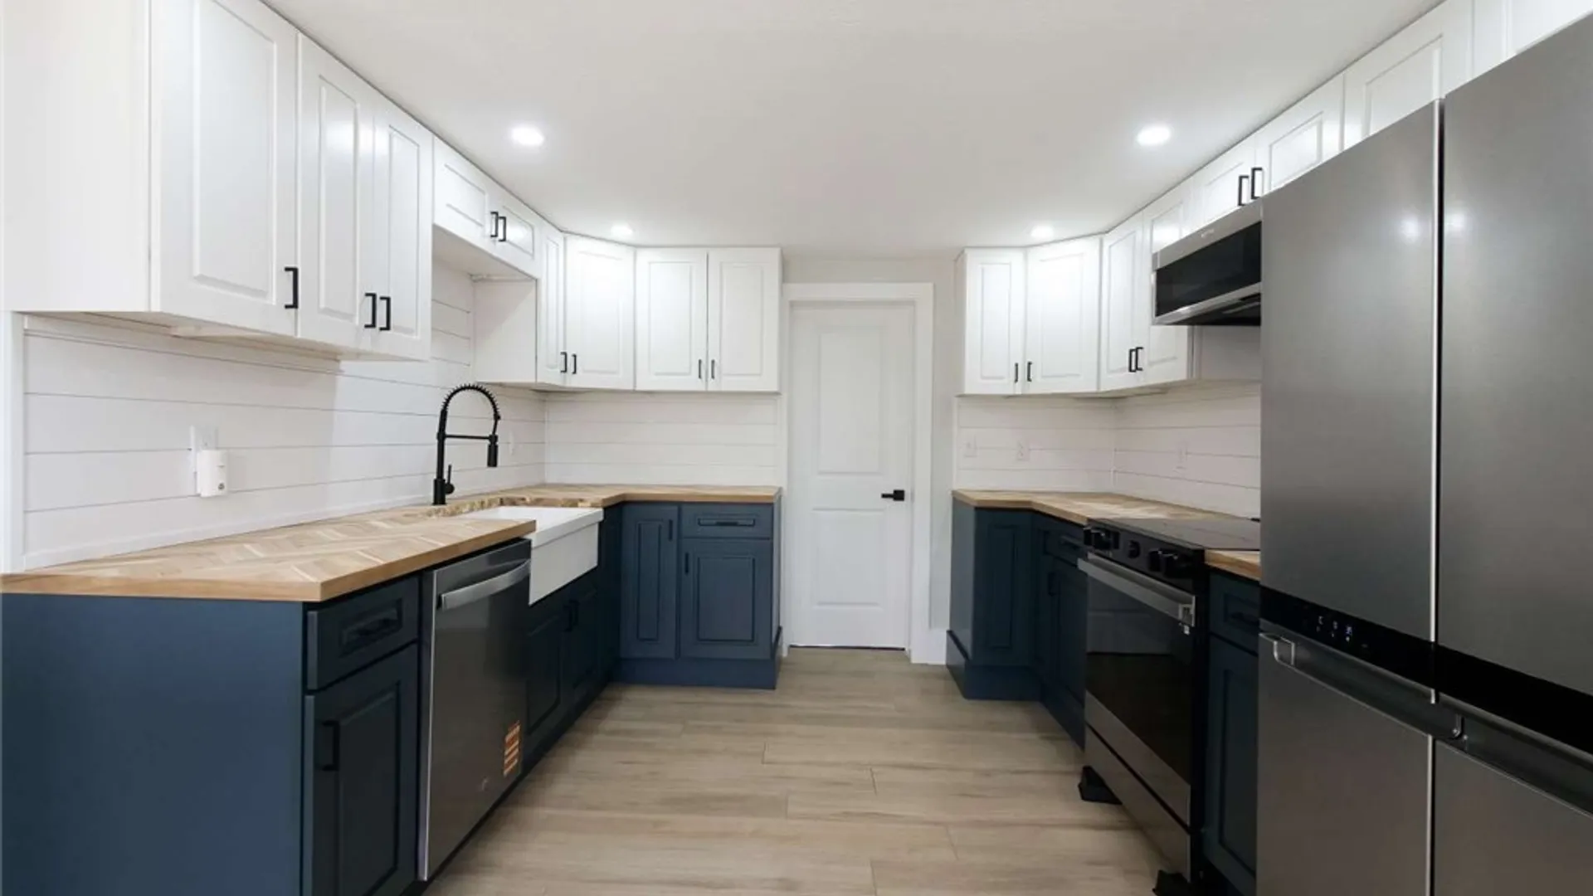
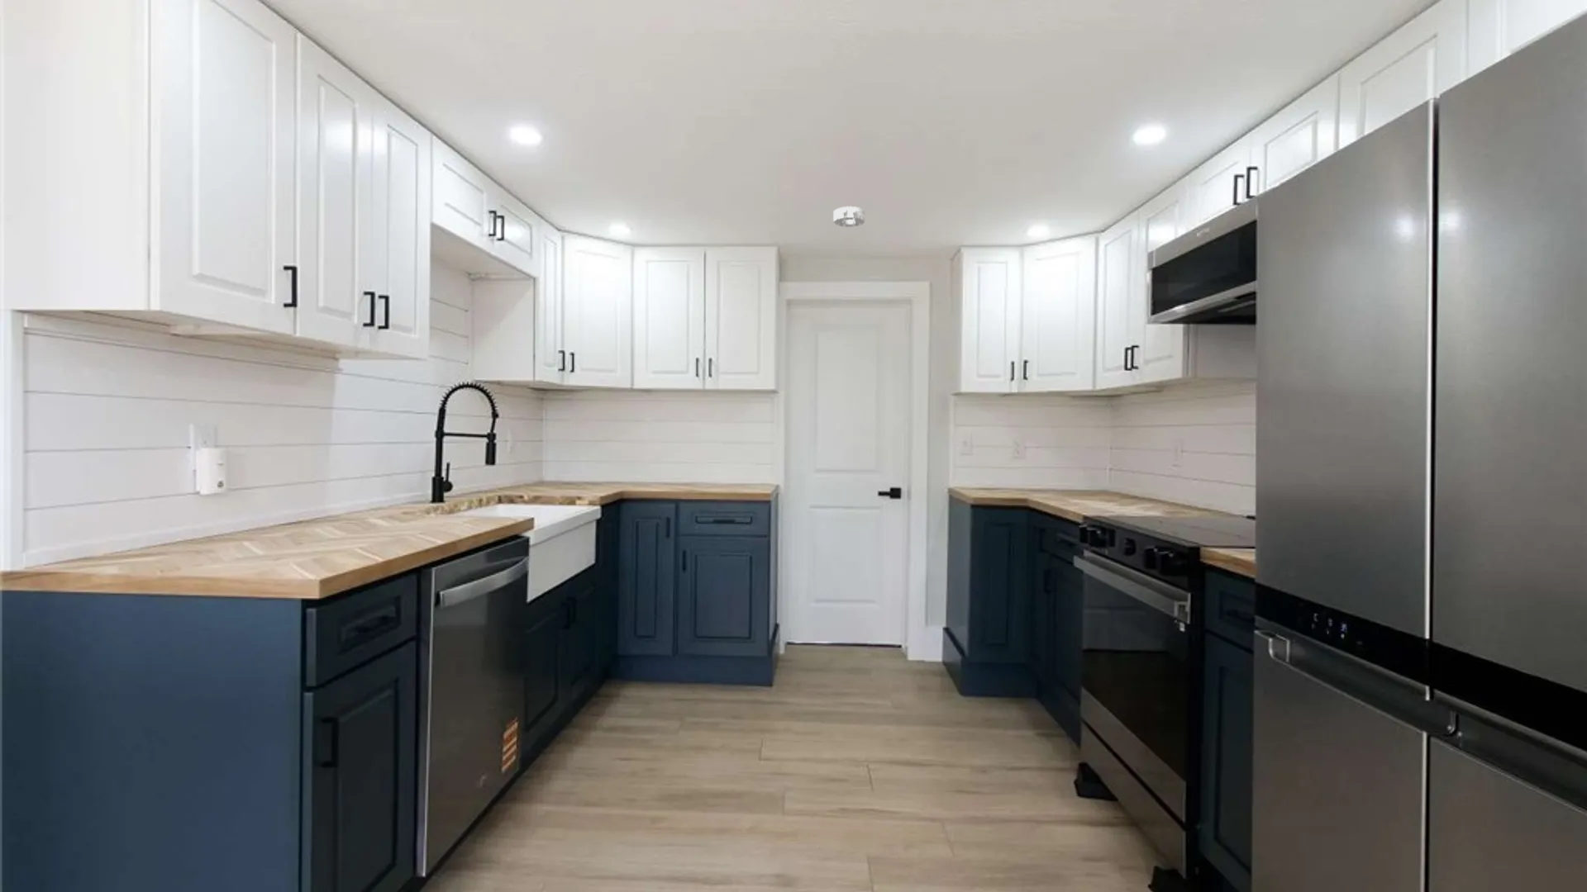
+ smoke detector (849, 216)
